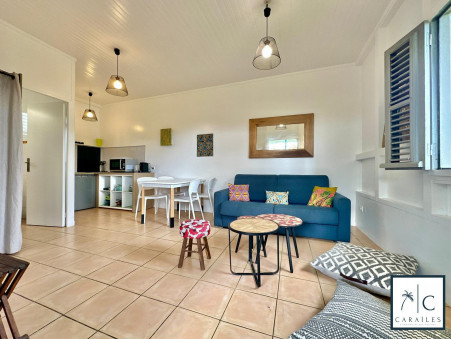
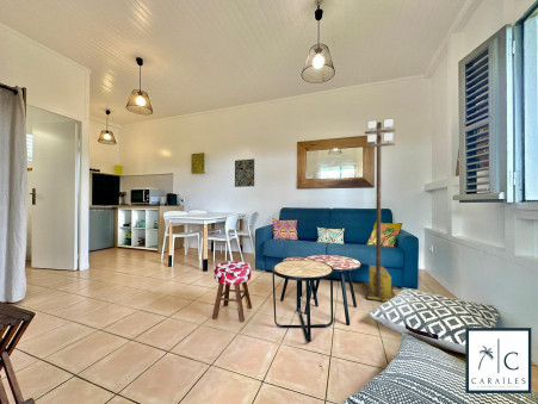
+ portable light tower (378, 210)
